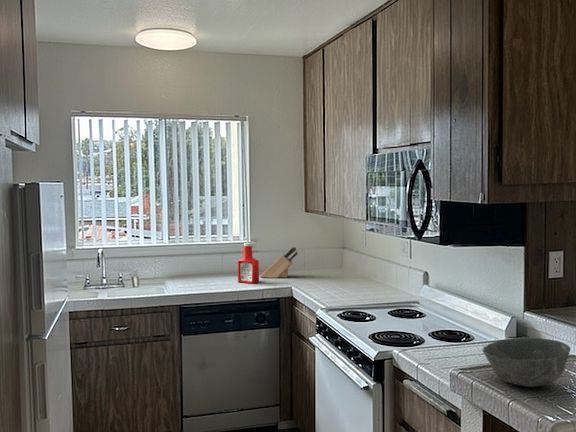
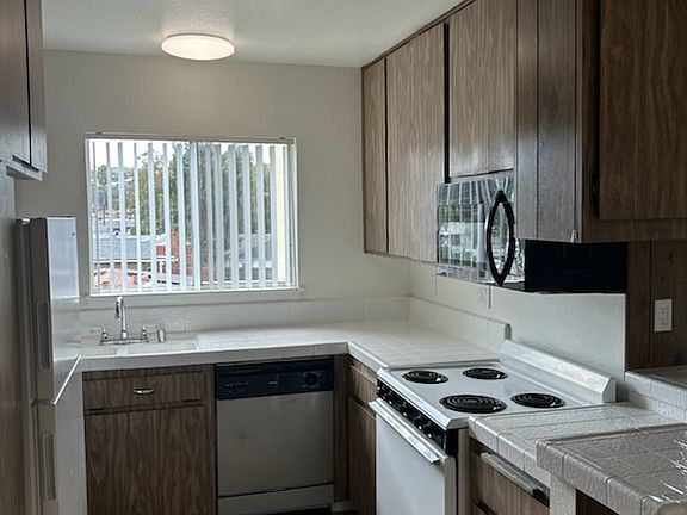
- knife block (279, 261)
- soap bottle (248, 262)
- bowl (525, 363)
